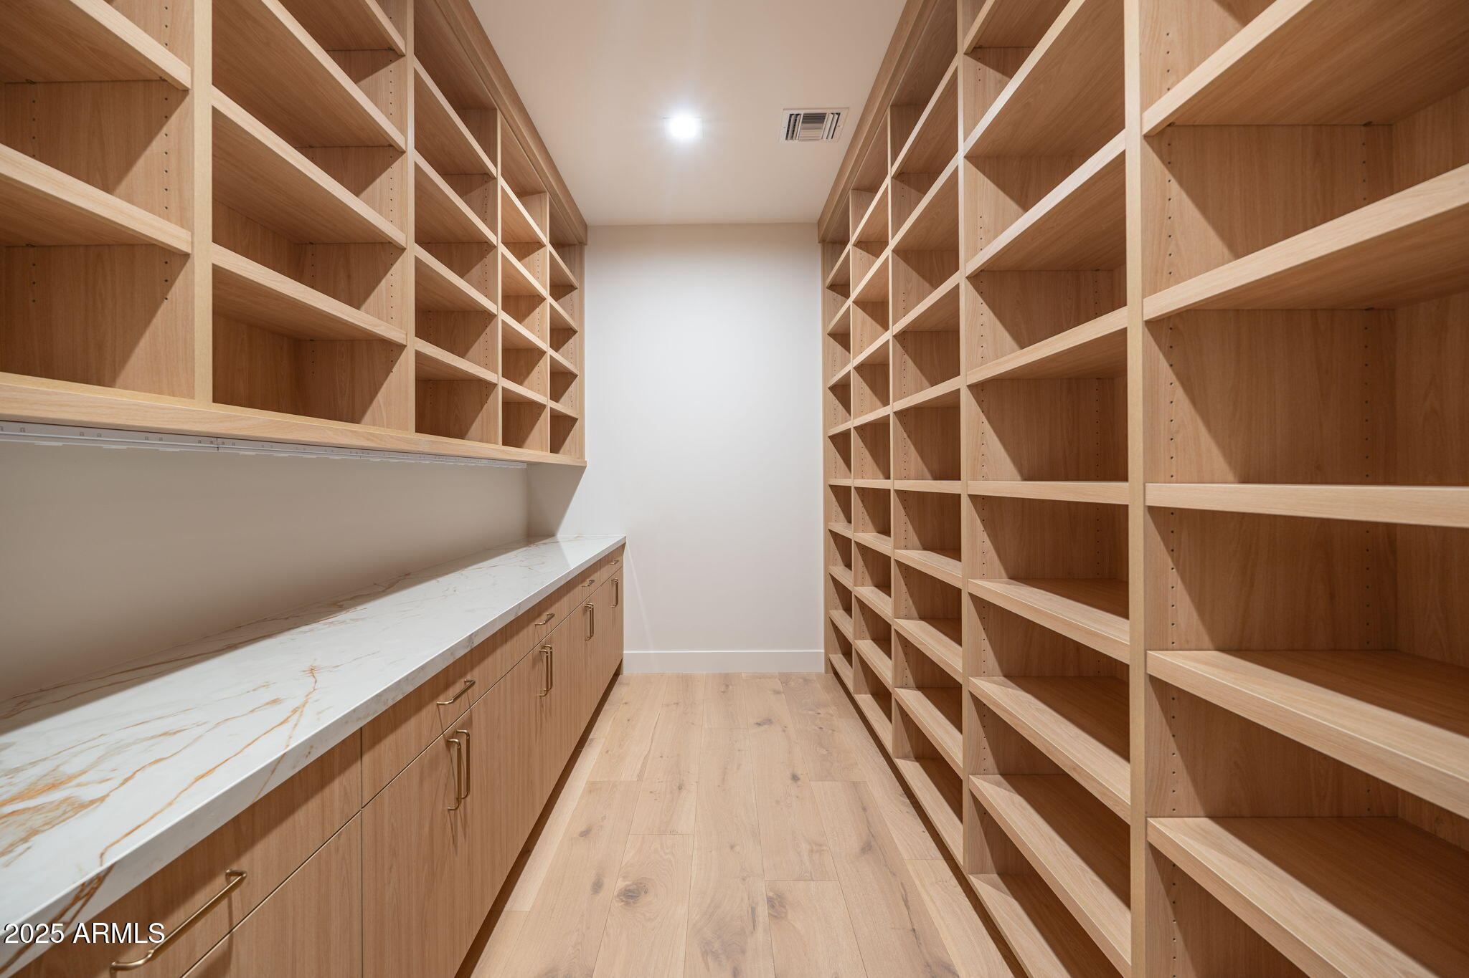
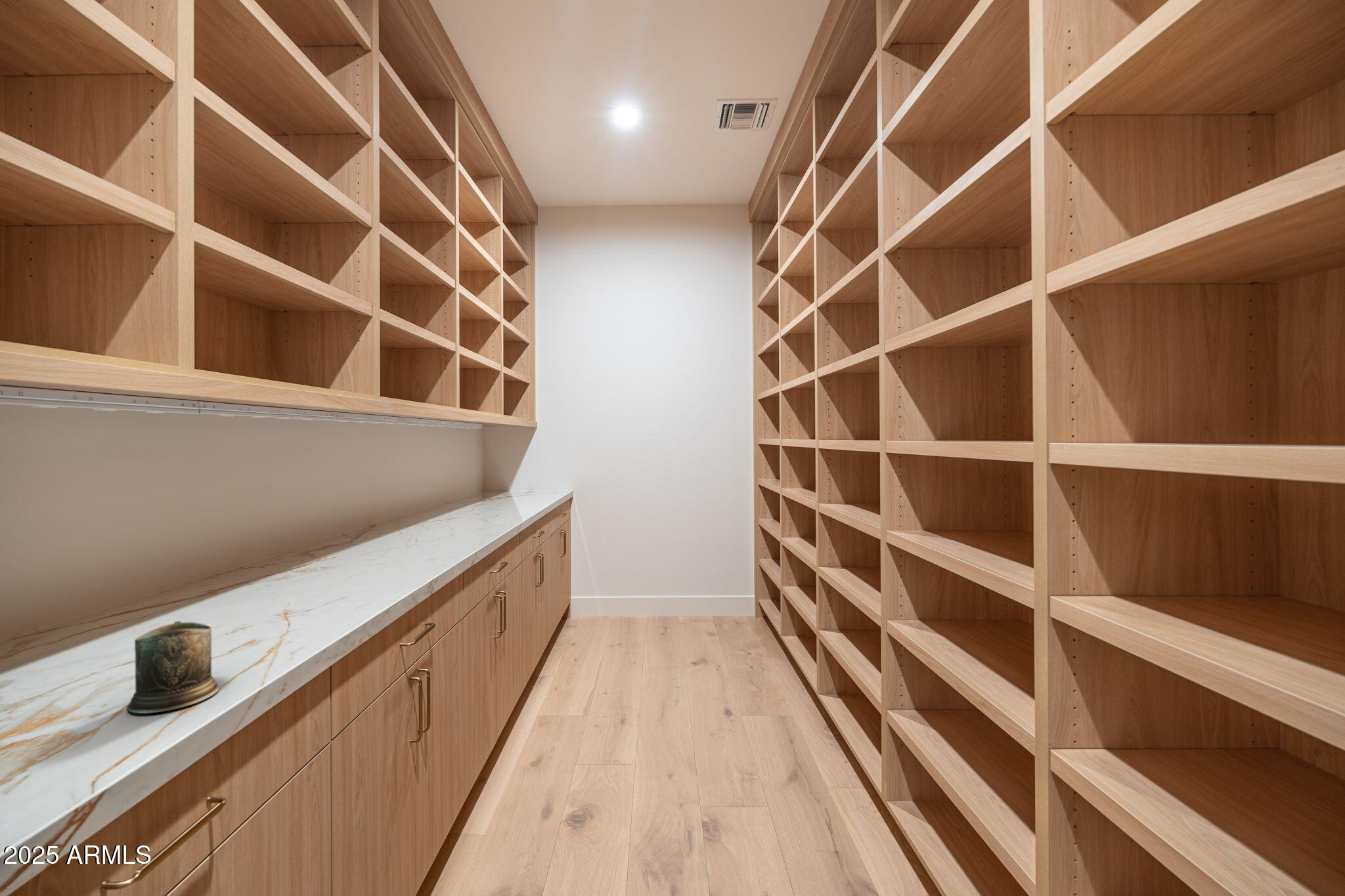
+ mug (175, 657)
